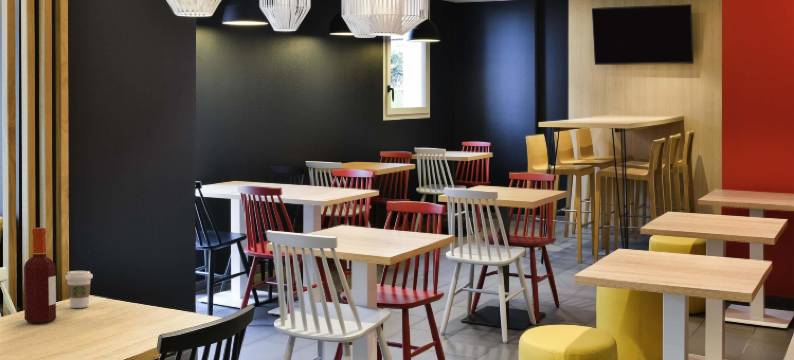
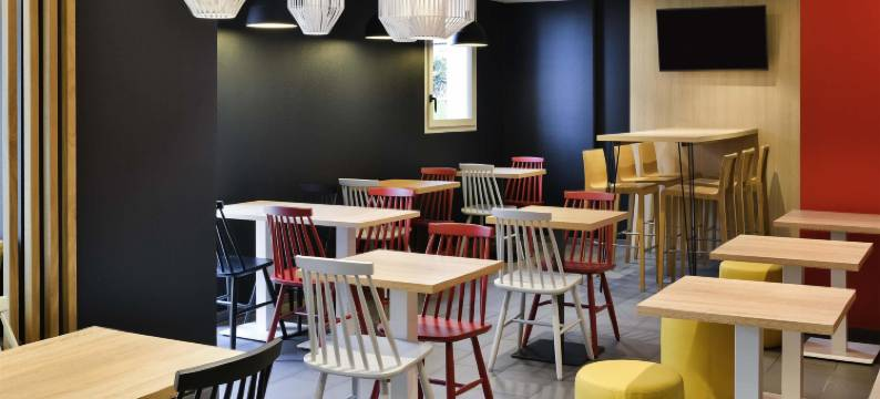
- bottle (39, 274)
- coffee cup (79, 289)
